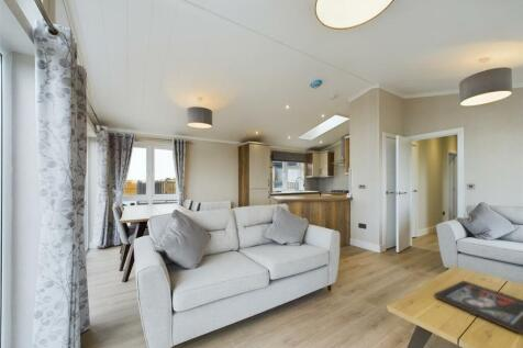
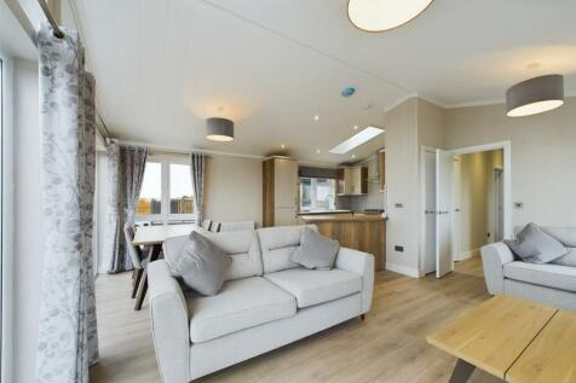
- religious icon (486, 302)
